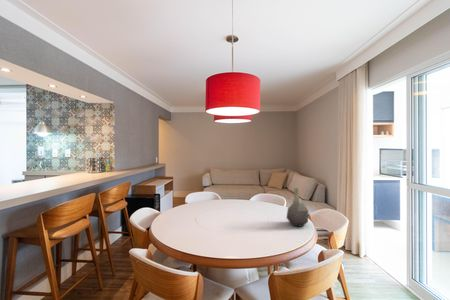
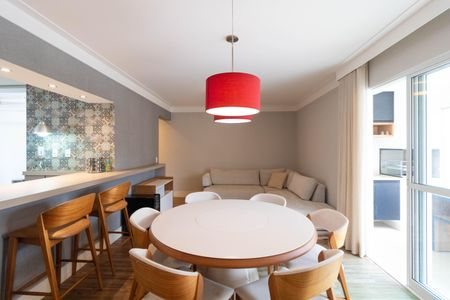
- vase (297, 206)
